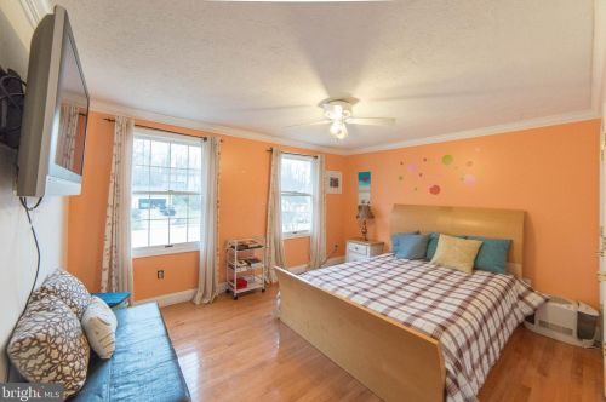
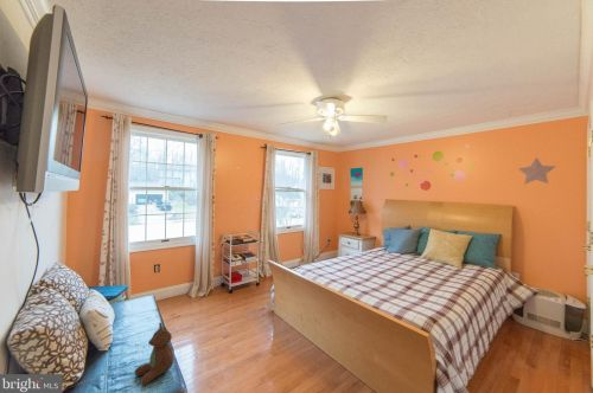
+ stuffed toy (155, 350)
+ decorative star (536, 170)
